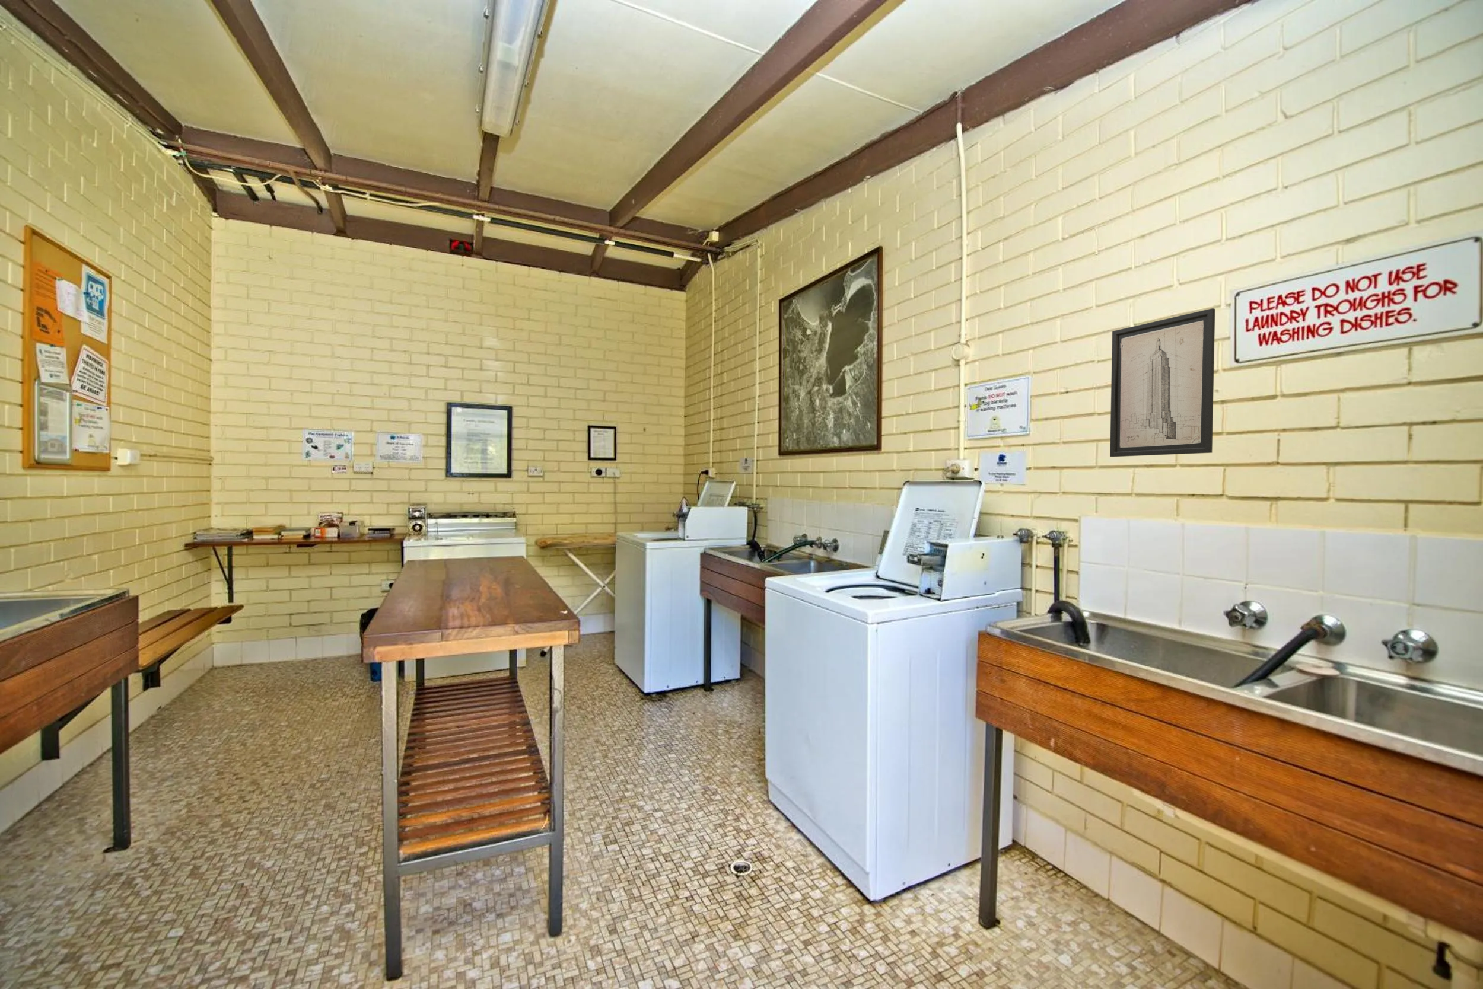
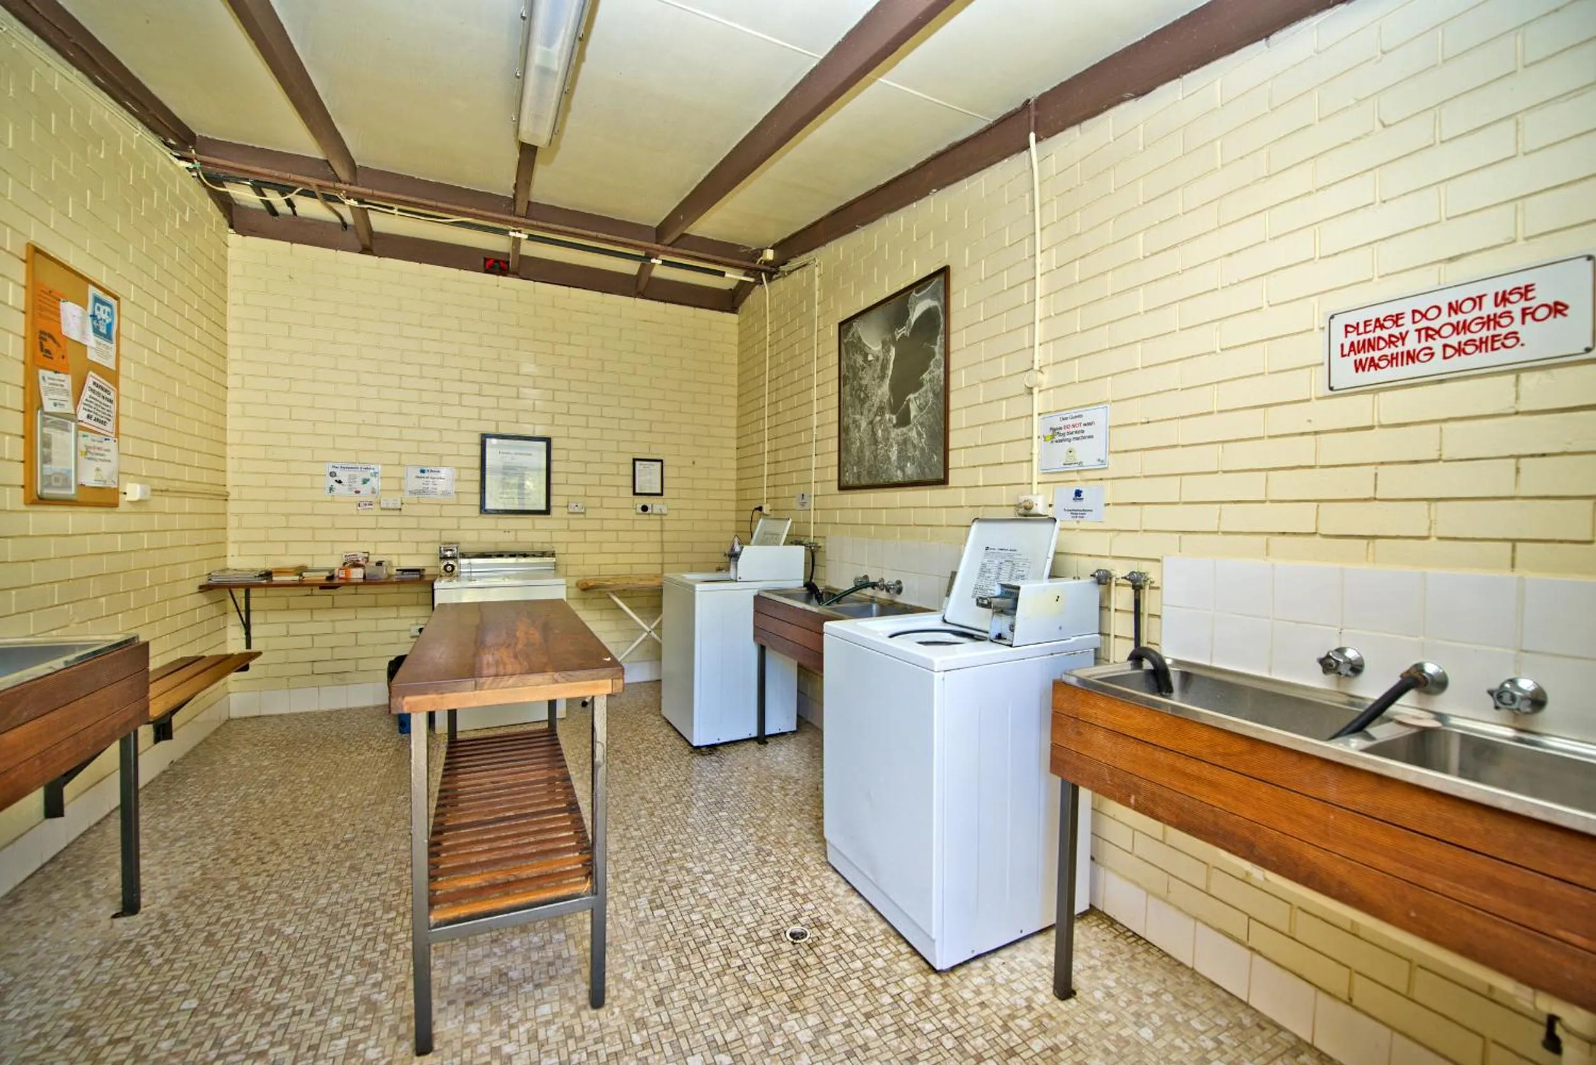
- wall art (1158, 387)
